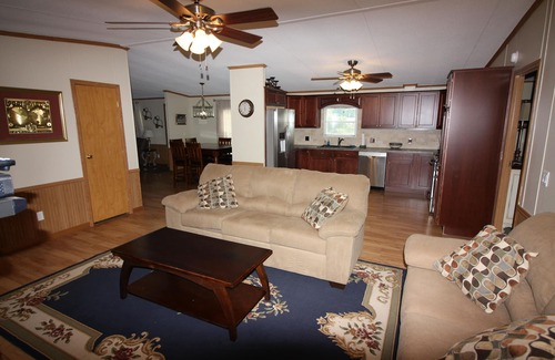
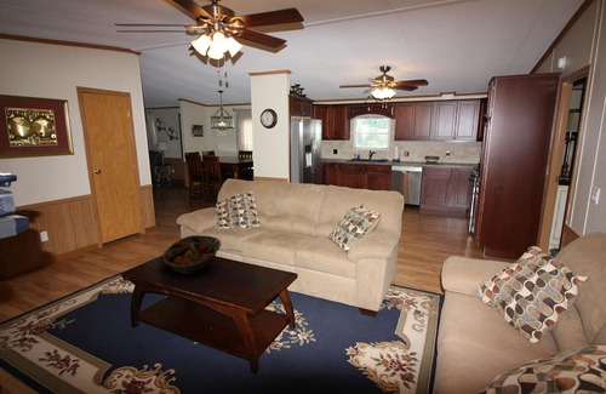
+ fruit basket (191, 253)
